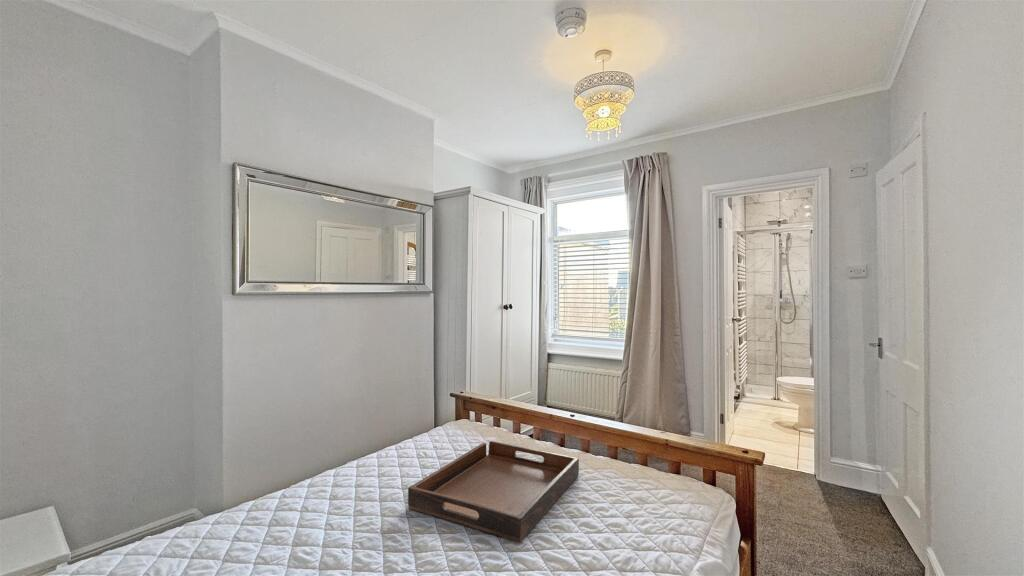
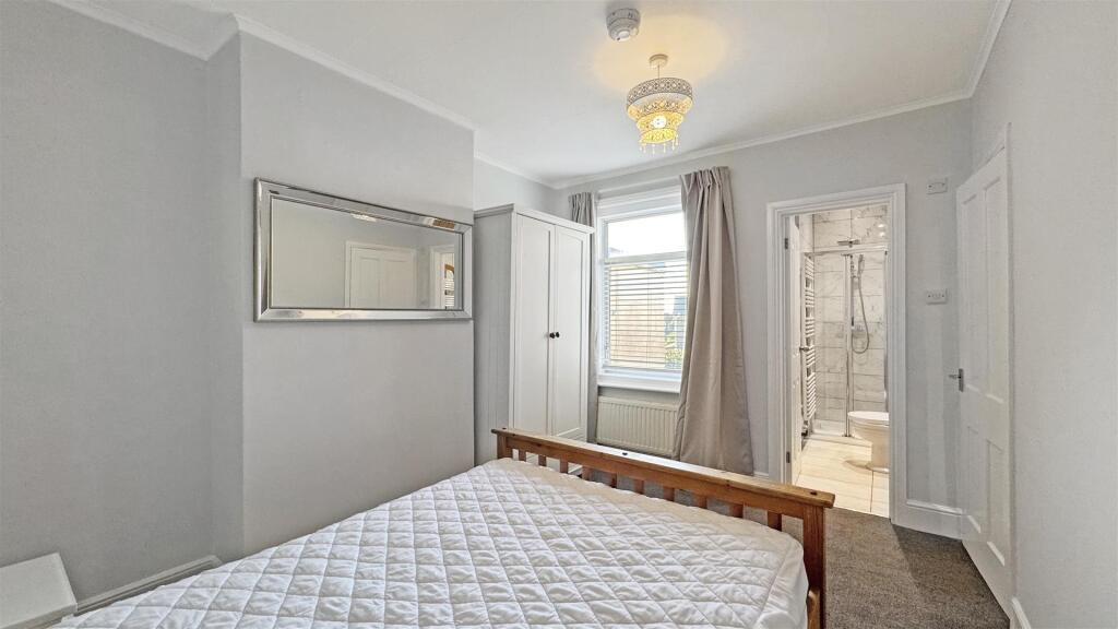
- serving tray (500, 480)
